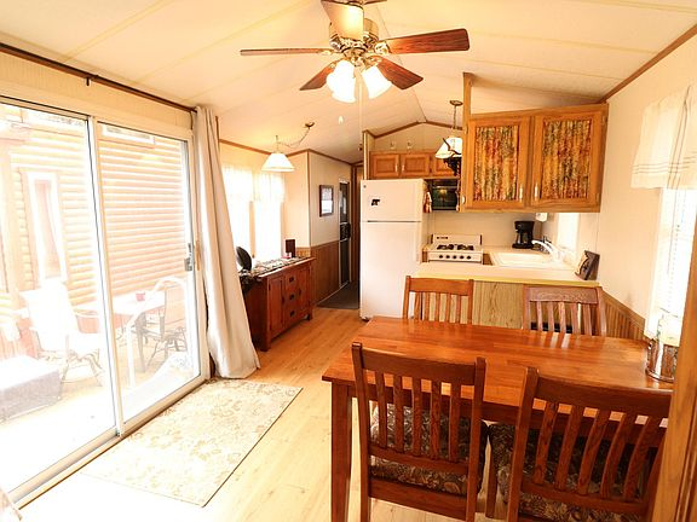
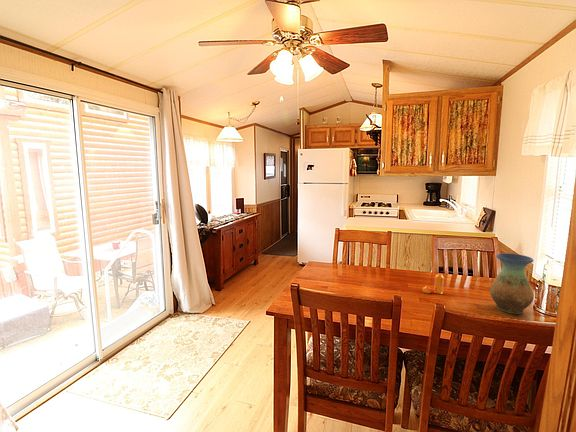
+ vase (512, 283)
+ pepper shaker (435, 283)
